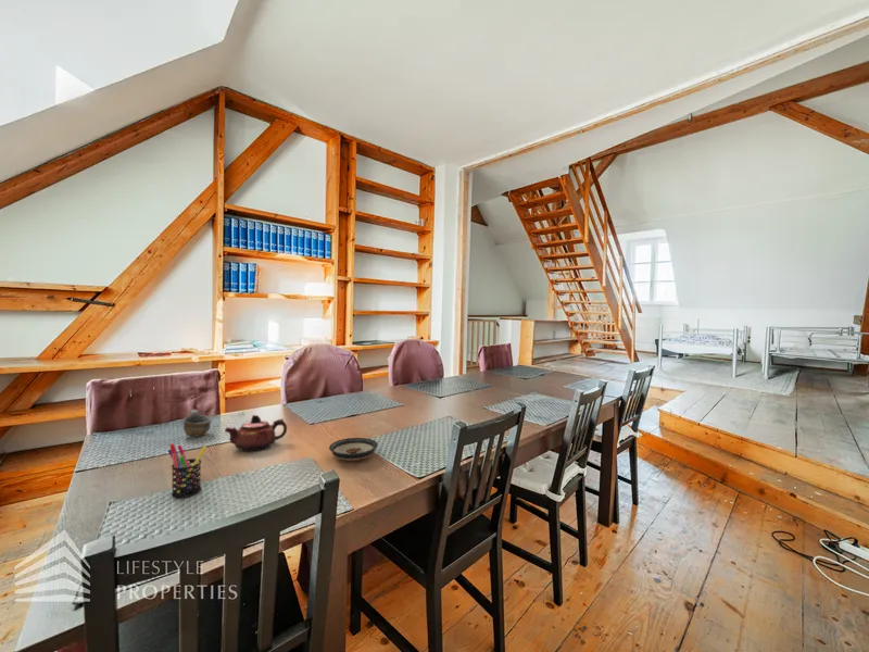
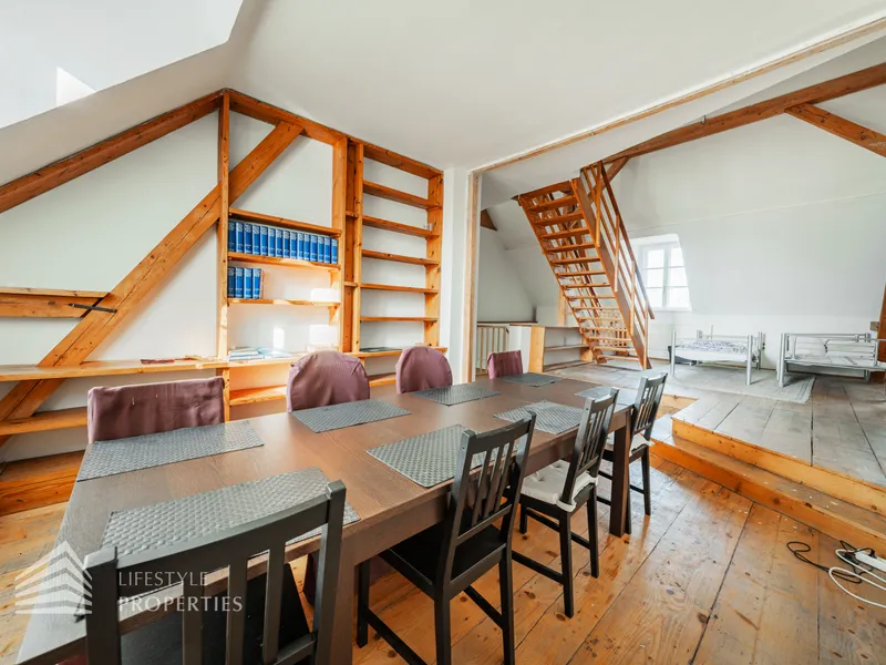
- saucer (353, 451)
- cup (198, 423)
- pen holder (184, 468)
- teapot (256, 430)
